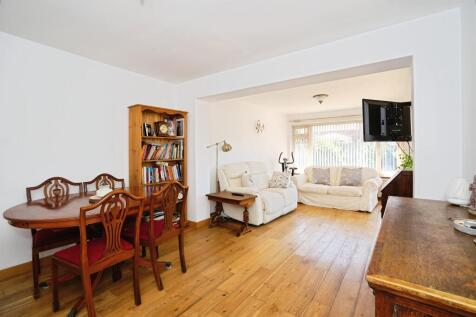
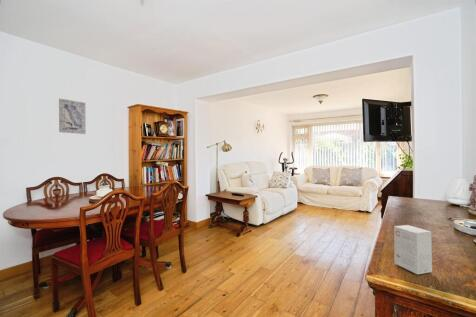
+ small box (412, 248)
+ wall art (72, 116)
